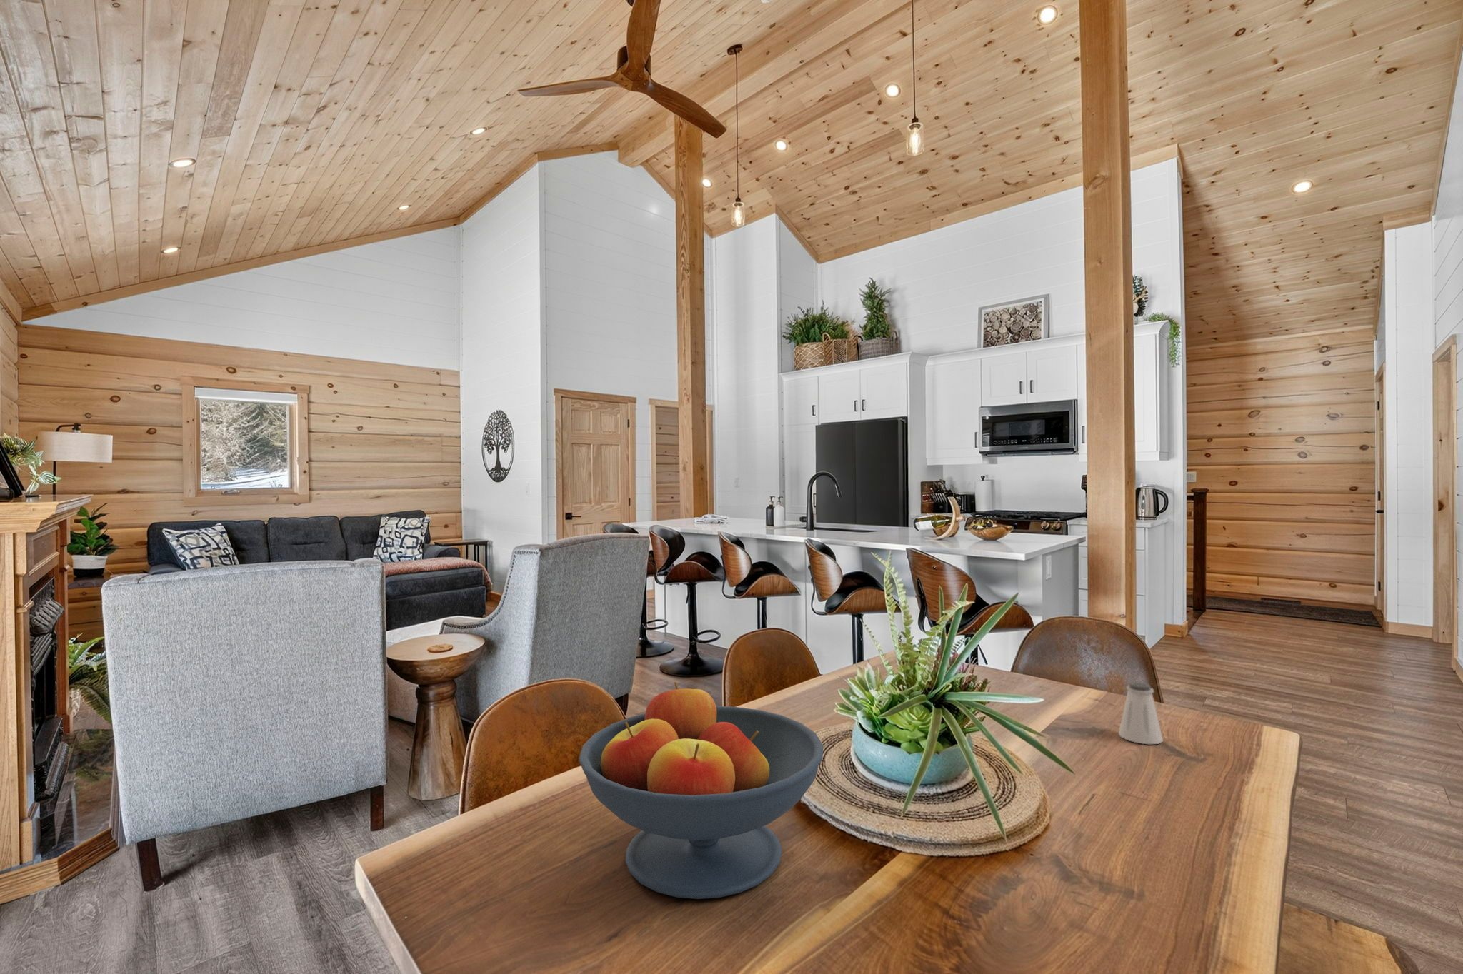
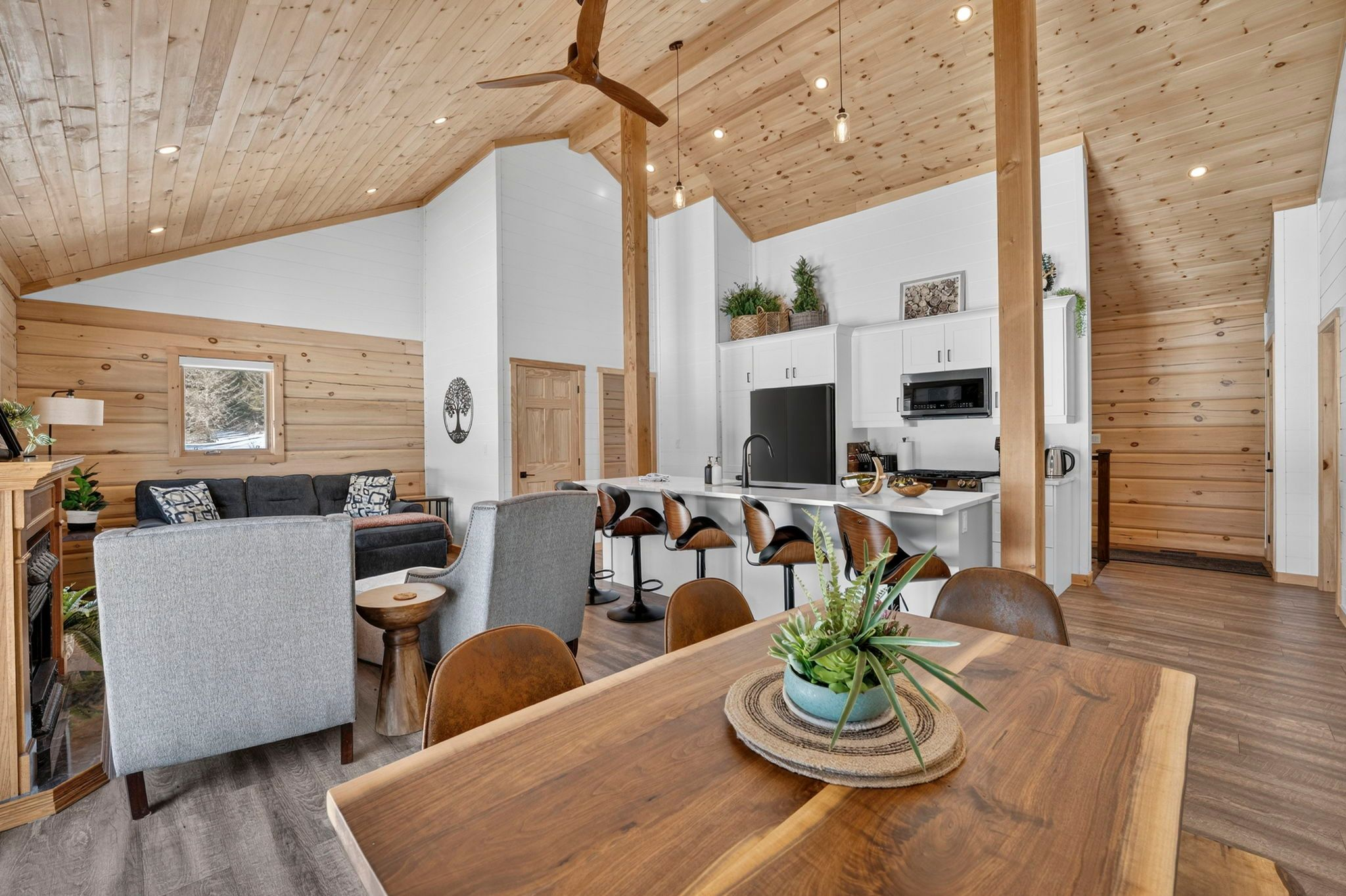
- saltshaker (1140, 711)
- fruit bowl (702, 779)
